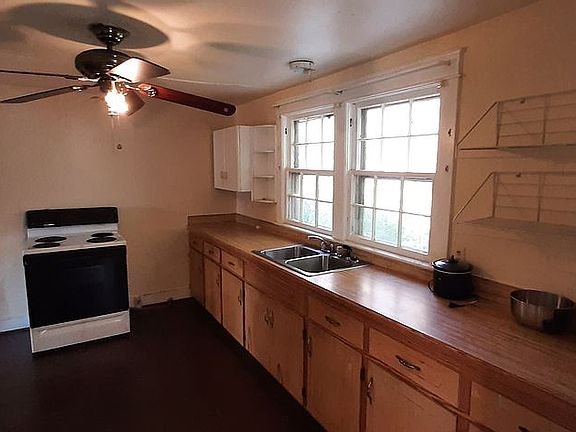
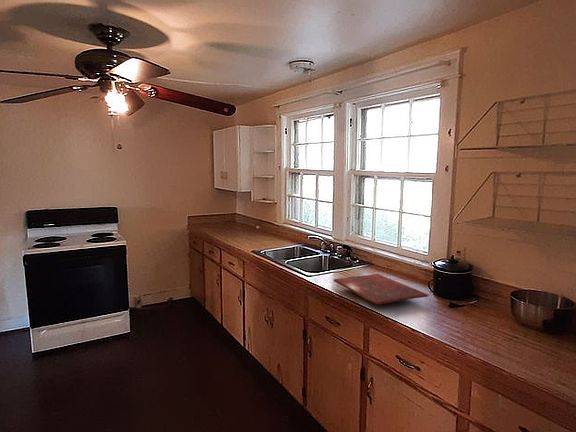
+ cutting board (377, 291)
